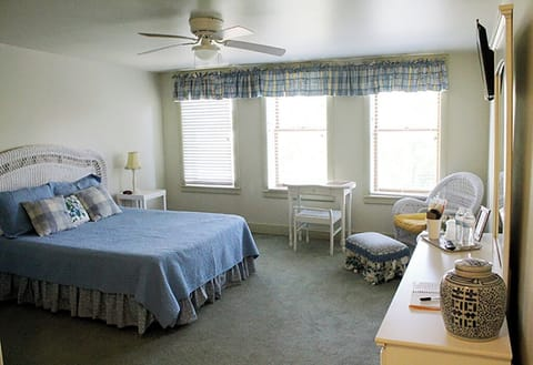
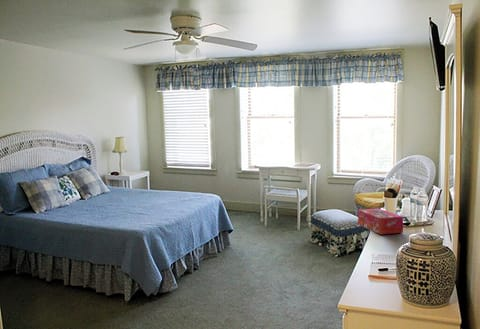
+ tissue box (379, 220)
